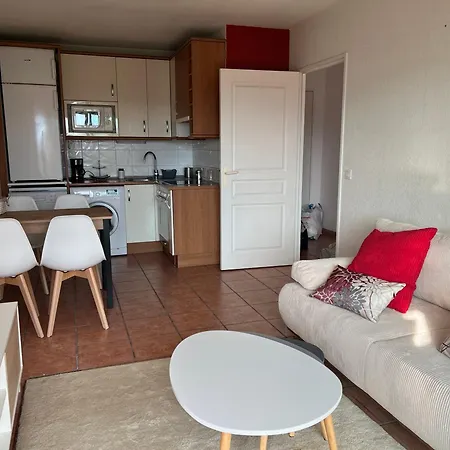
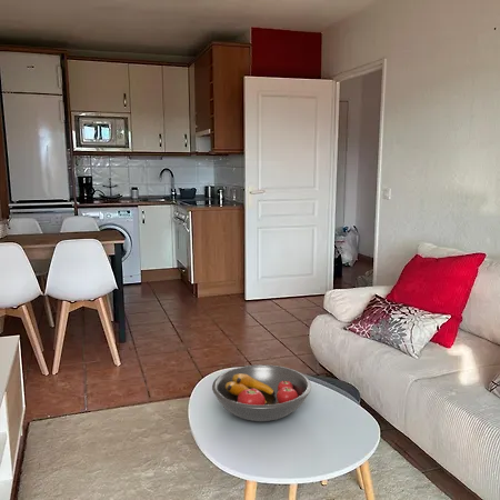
+ fruit bowl (261, 393)
